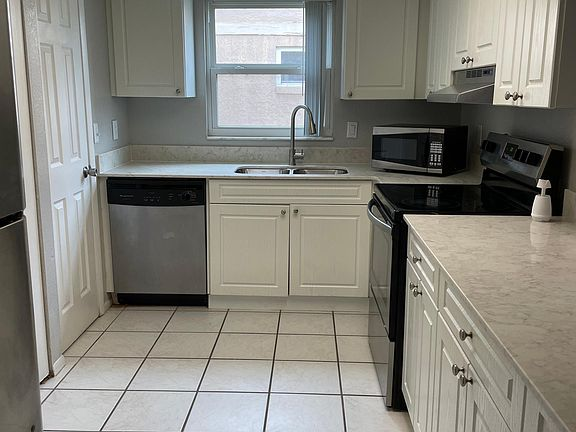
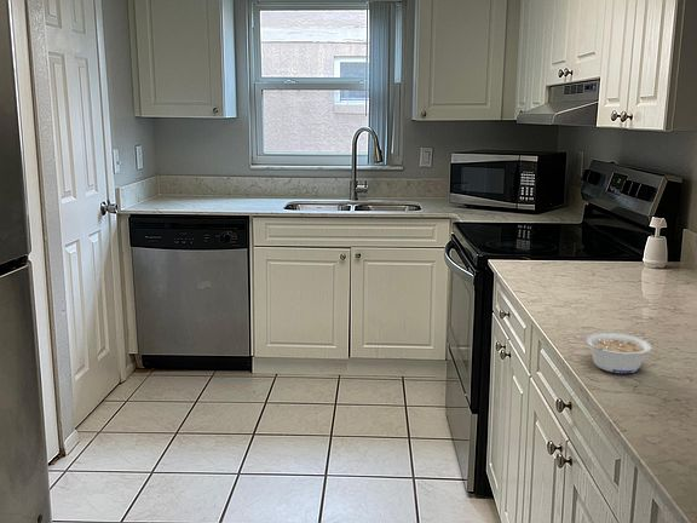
+ legume (617, 352)
